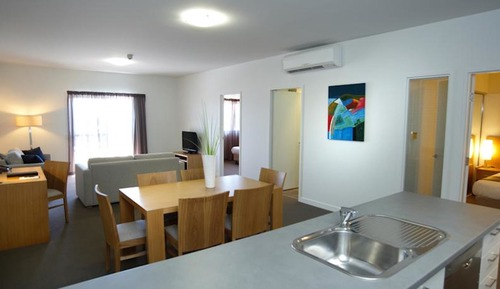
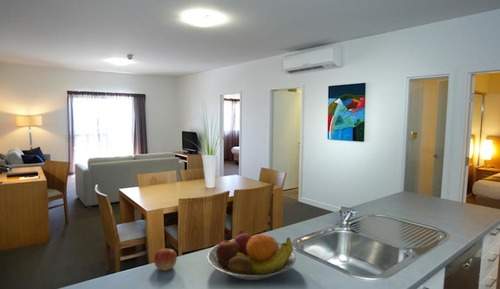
+ apple (165, 258)
+ fruit bowl (251, 251)
